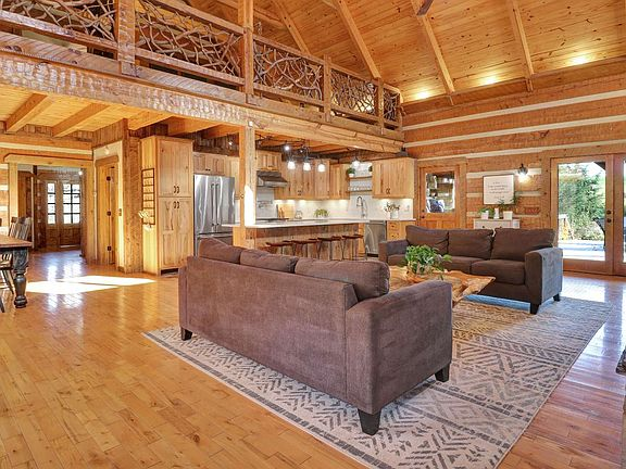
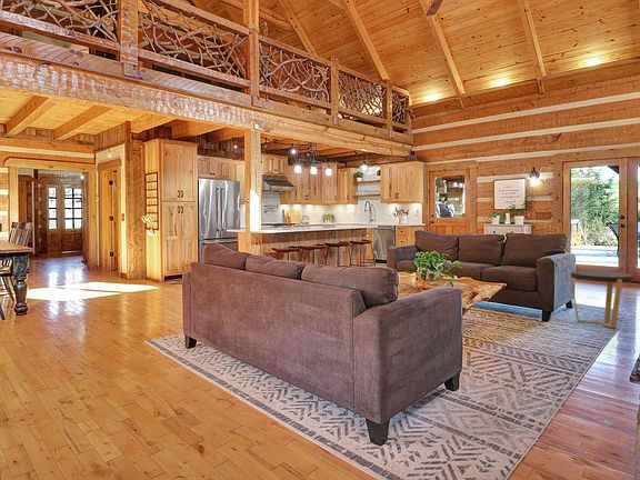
+ side table (606, 299)
